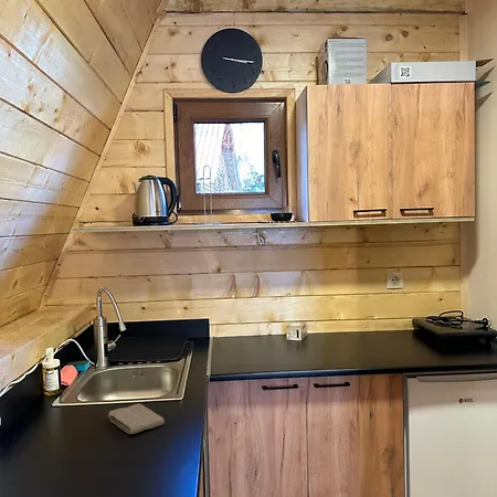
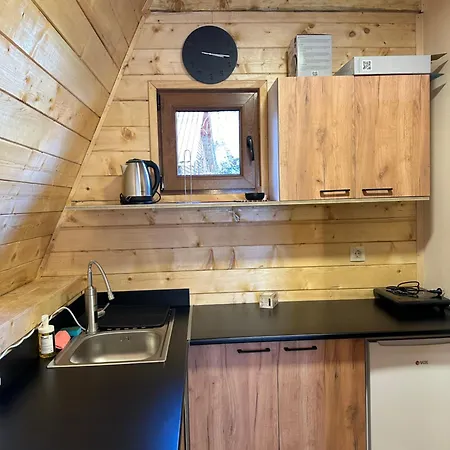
- washcloth (135, 416)
